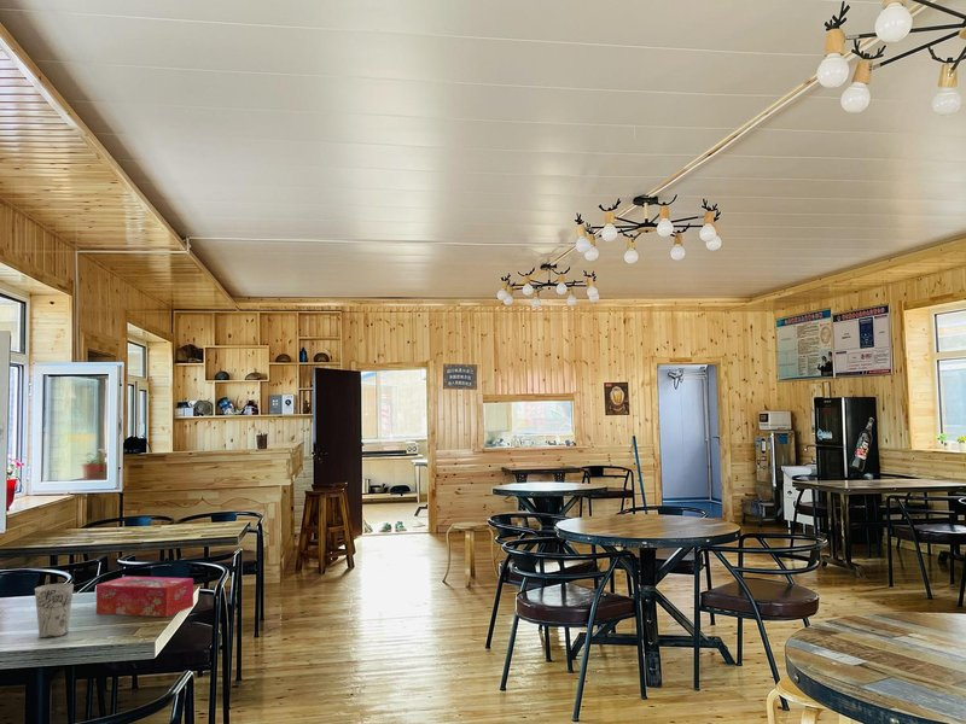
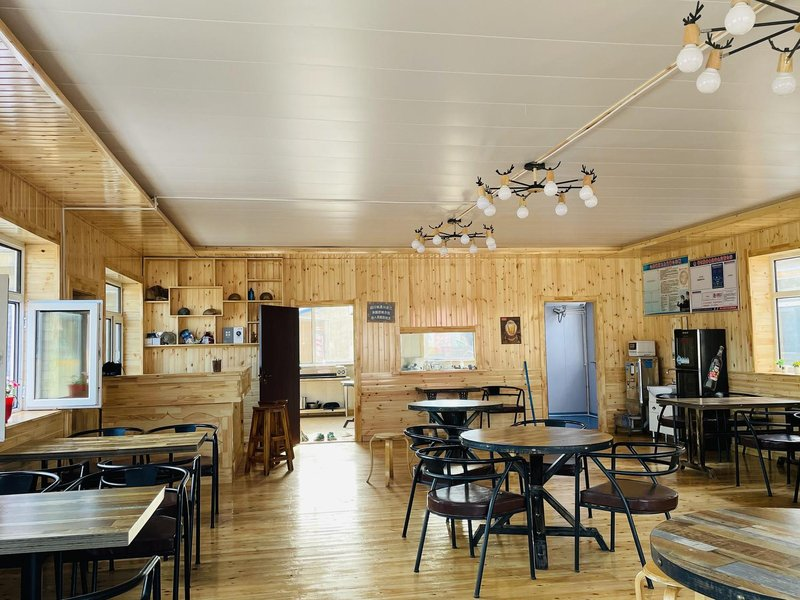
- cup (53, 611)
- tissue box (145, 595)
